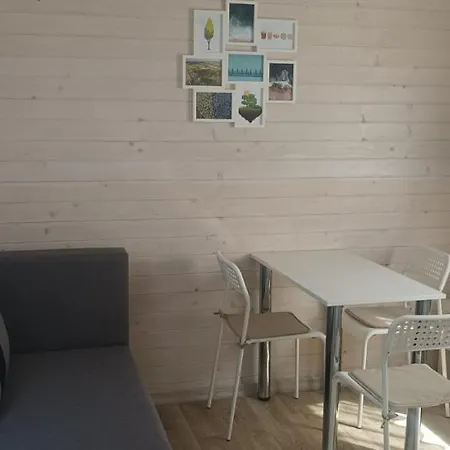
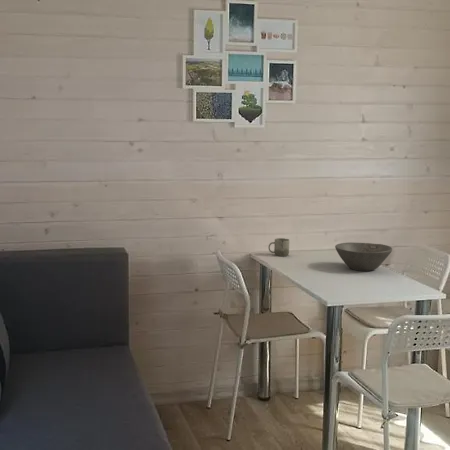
+ cup (278, 247)
+ bowl (363, 257)
